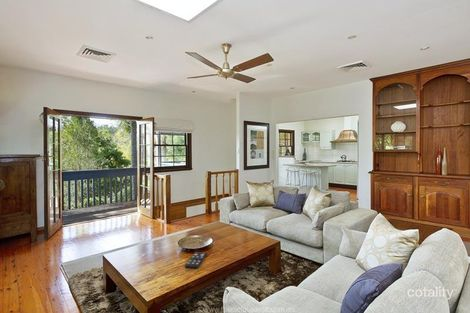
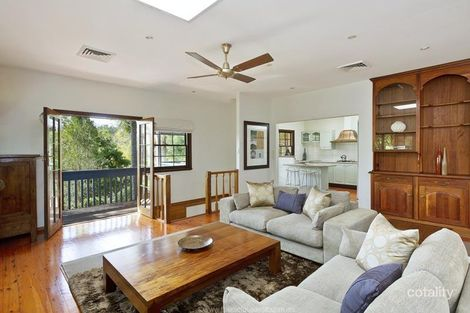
- remote control (196, 259)
